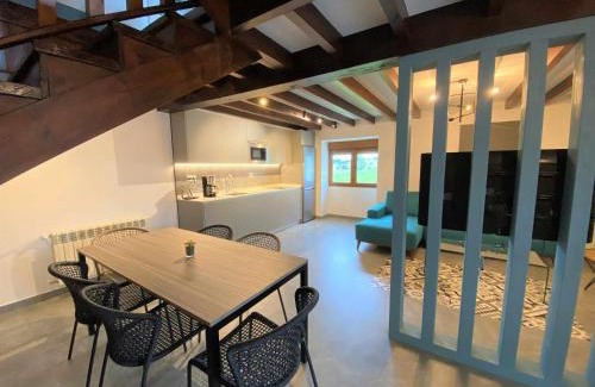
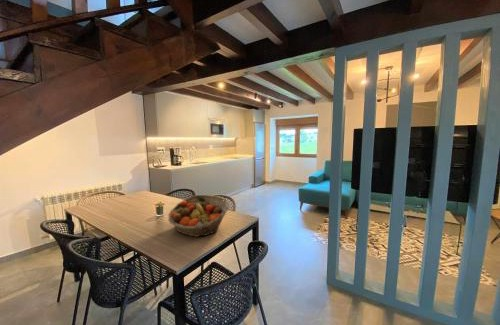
+ fruit basket (199, 214)
